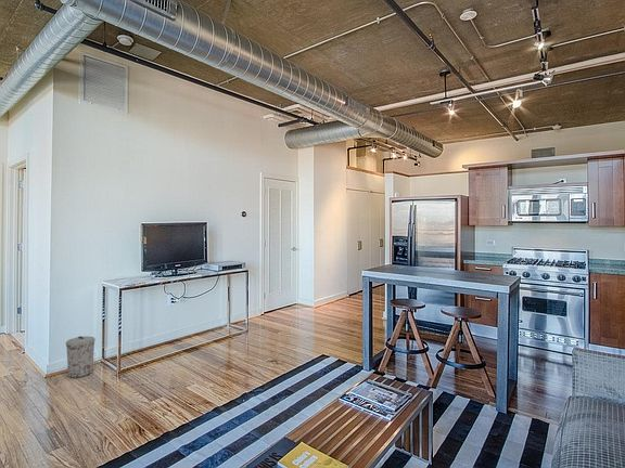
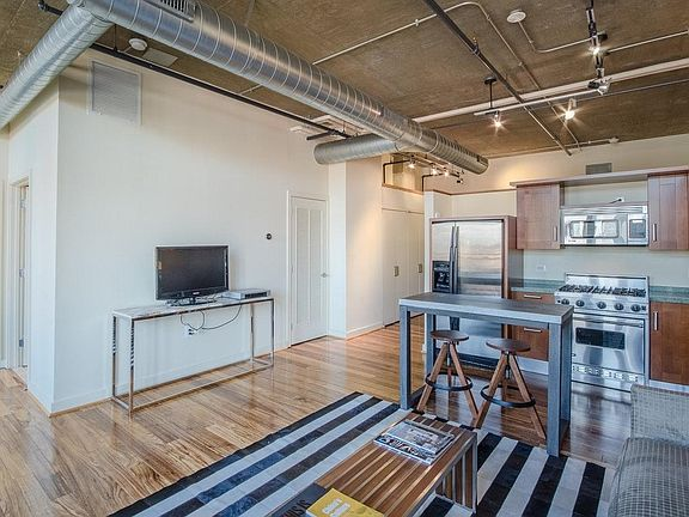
- trash can (80, 354)
